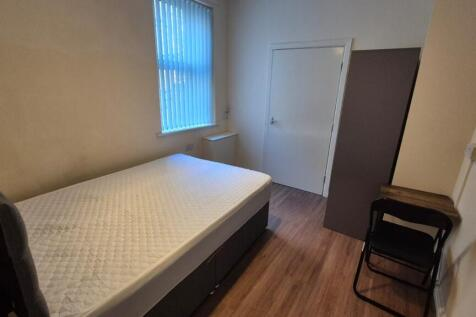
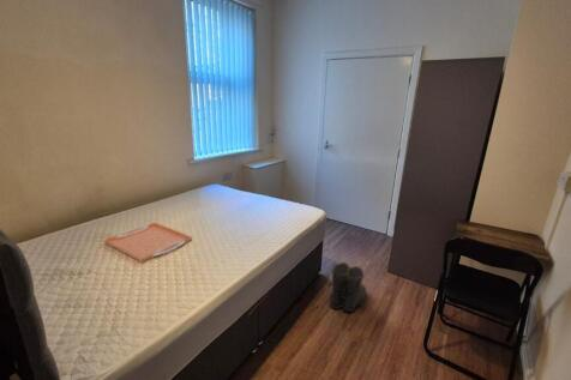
+ serving tray (149, 240)
+ boots (349, 282)
